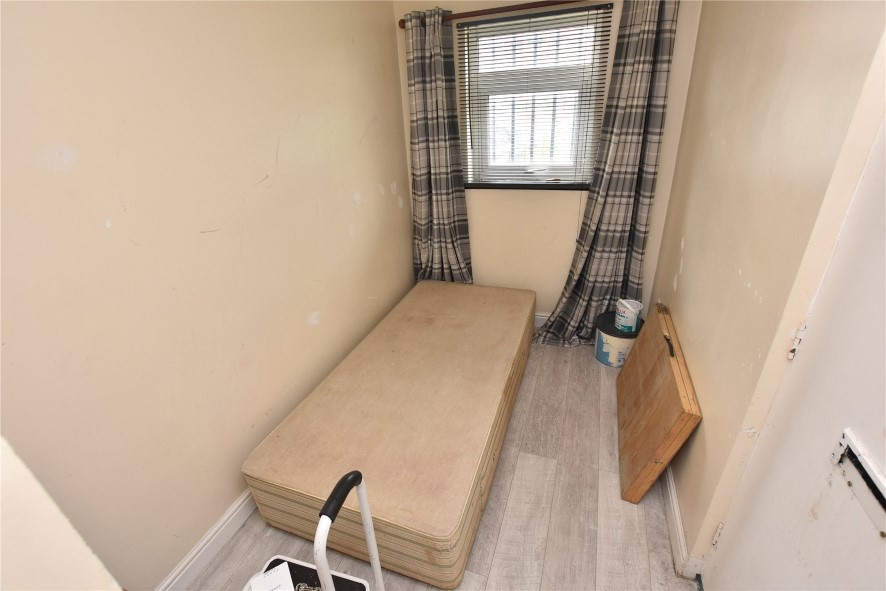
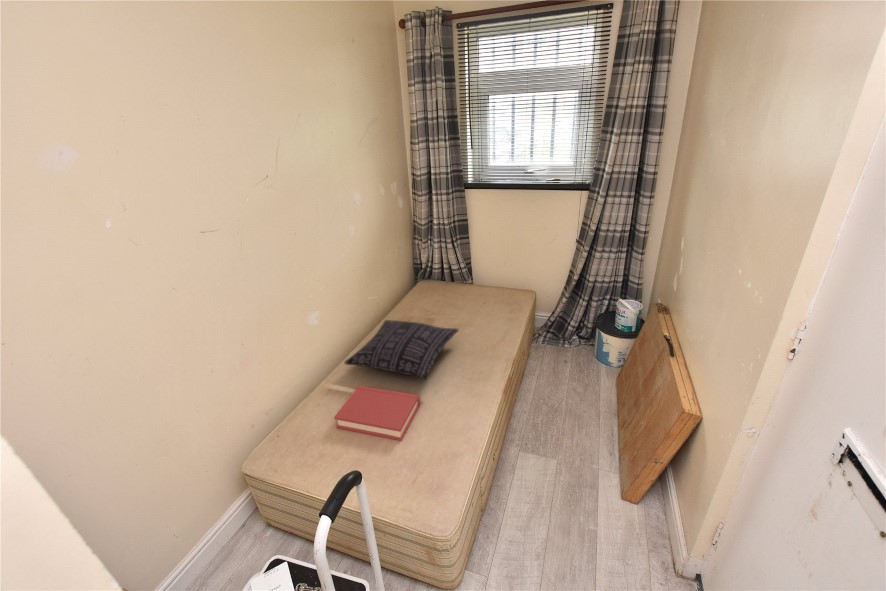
+ hardback book (378, 410)
+ pillow (404, 345)
